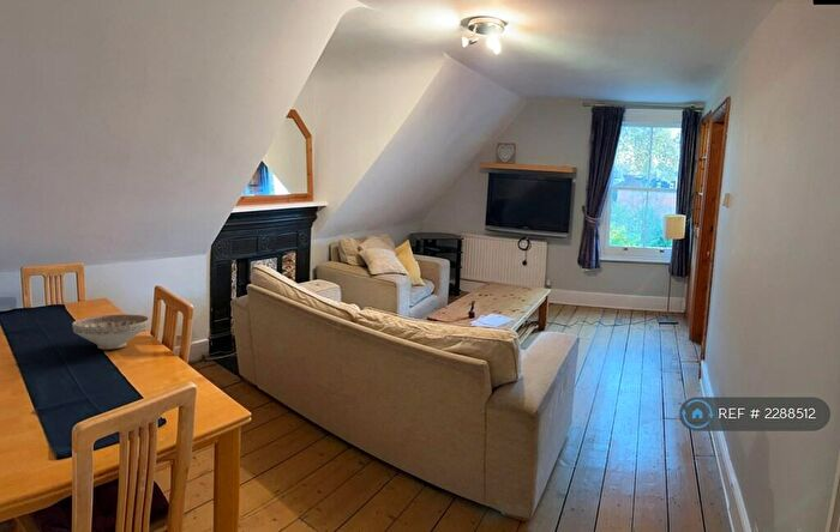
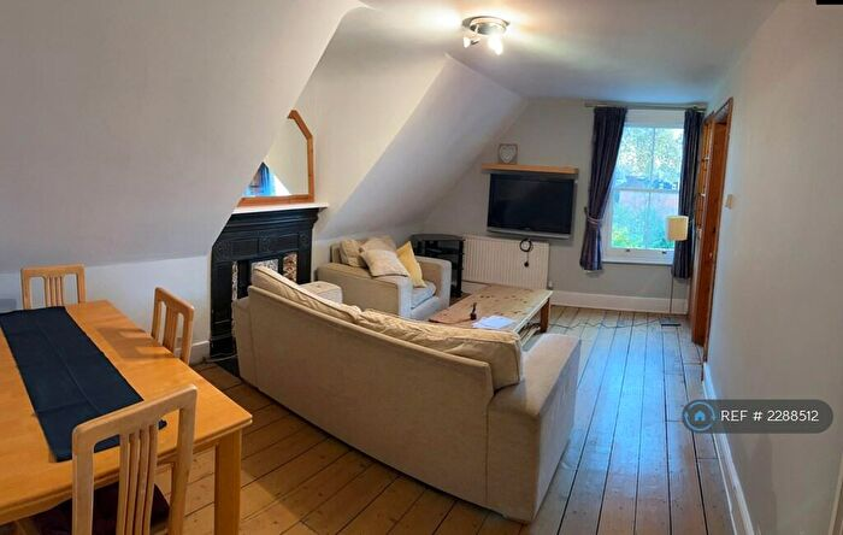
- decorative bowl (112, 333)
